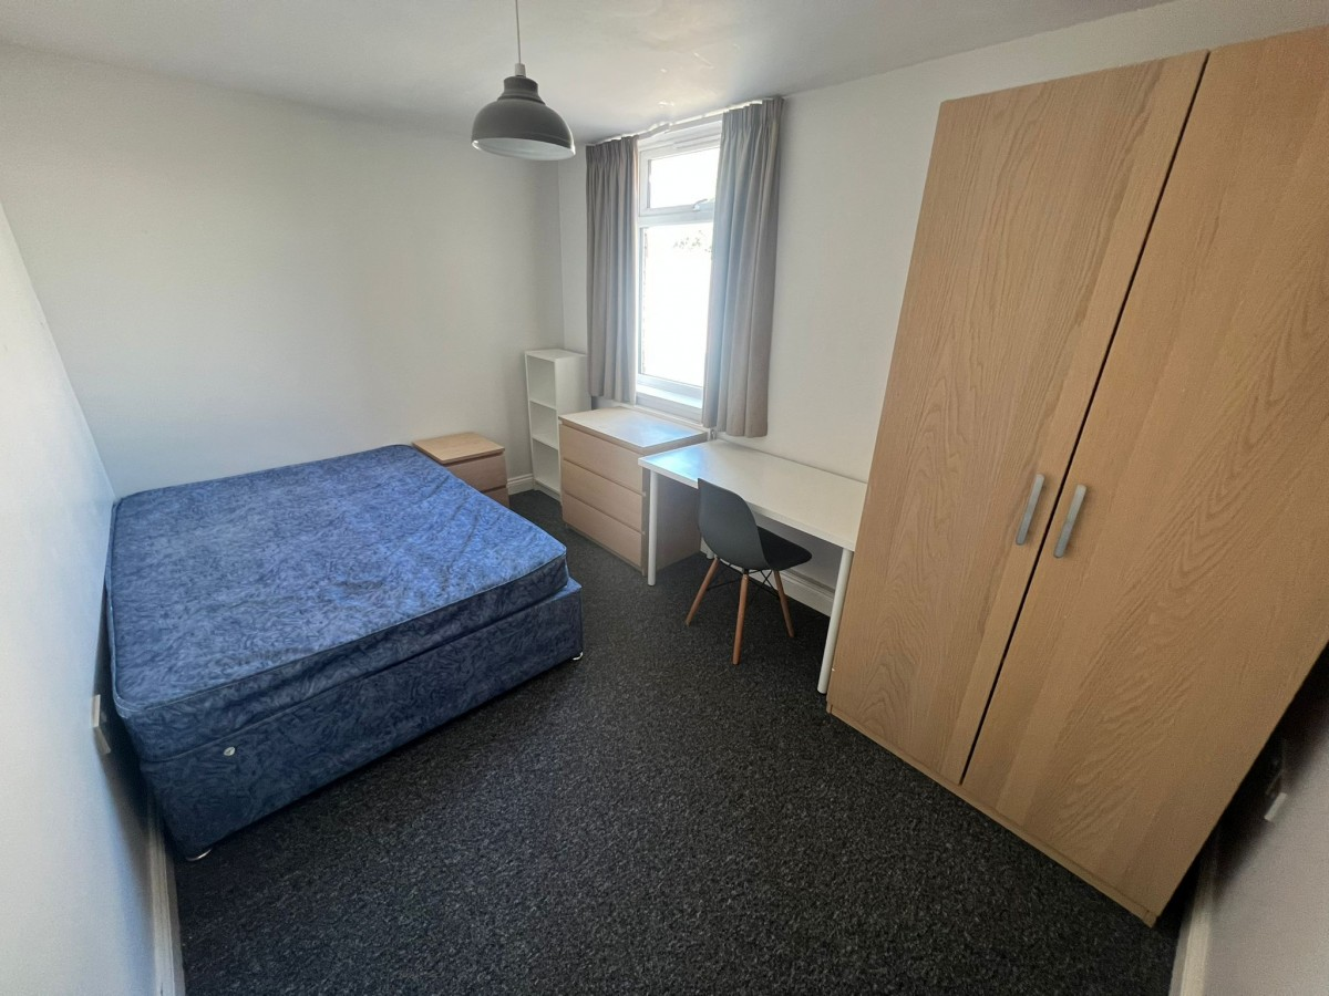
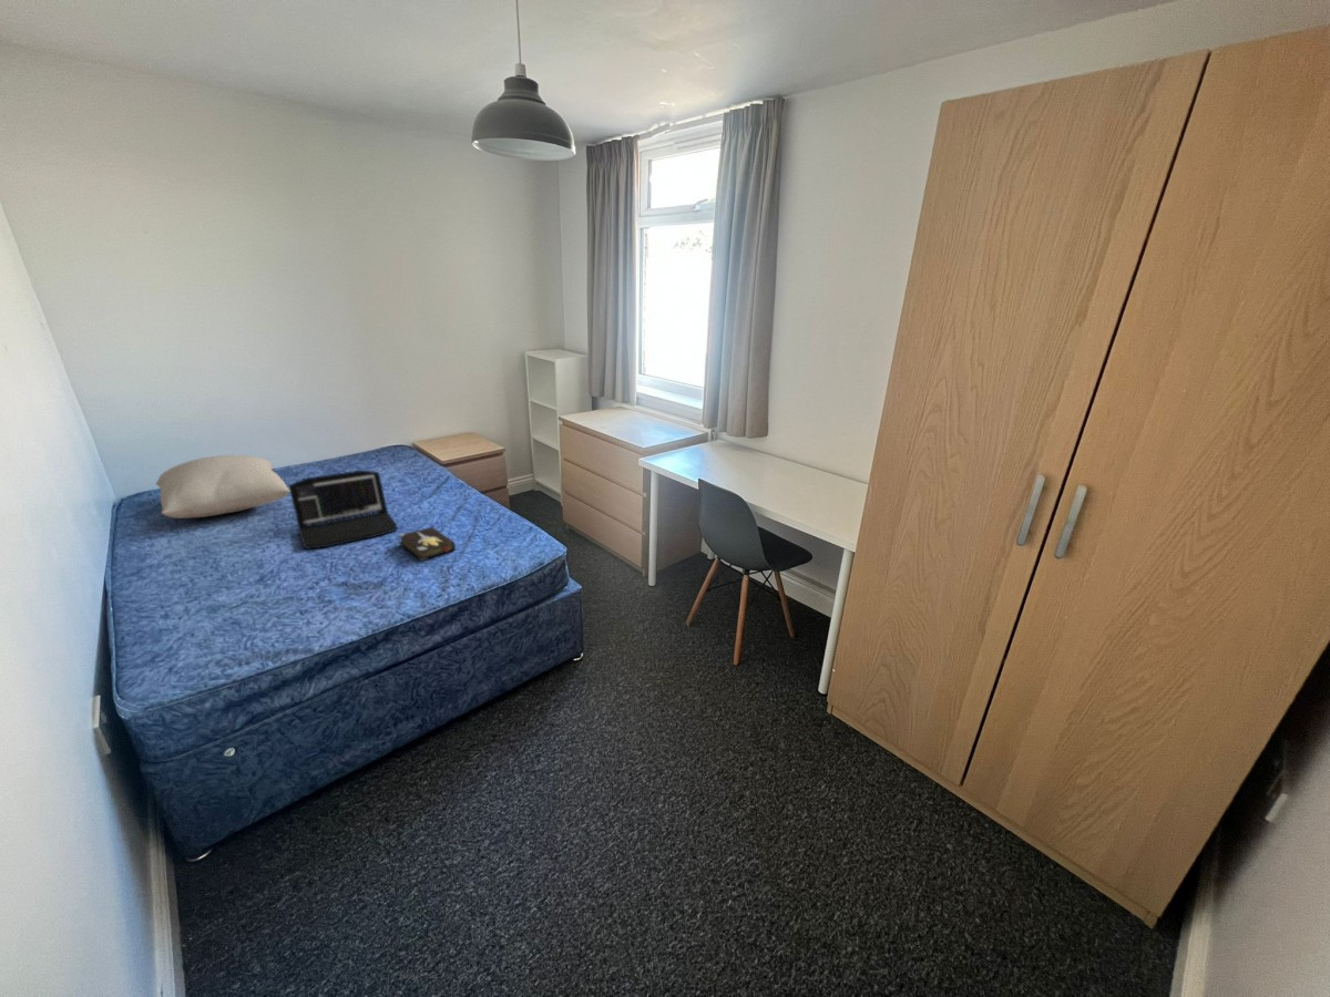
+ hardback book (427, 542)
+ laptop (344, 506)
+ pillow (222, 484)
